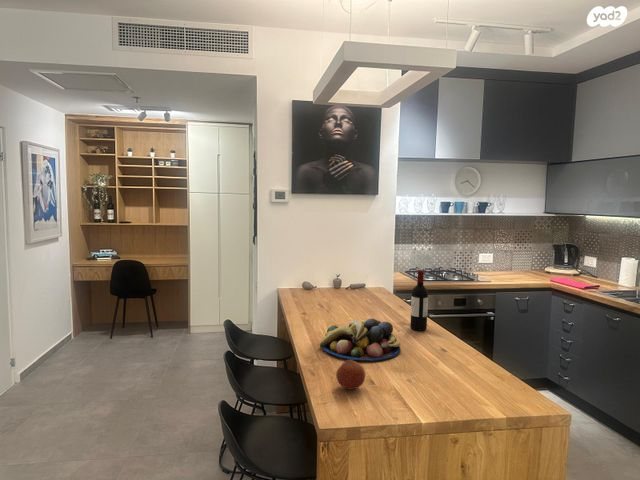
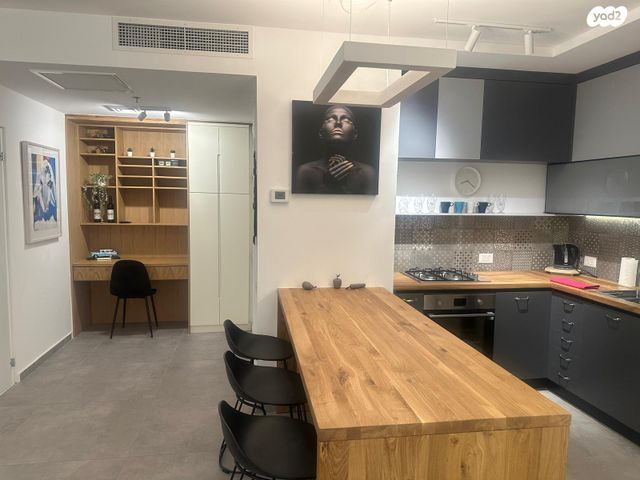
- wine bottle (419, 299)
- fruit bowl (360, 333)
- fruit (350, 374)
